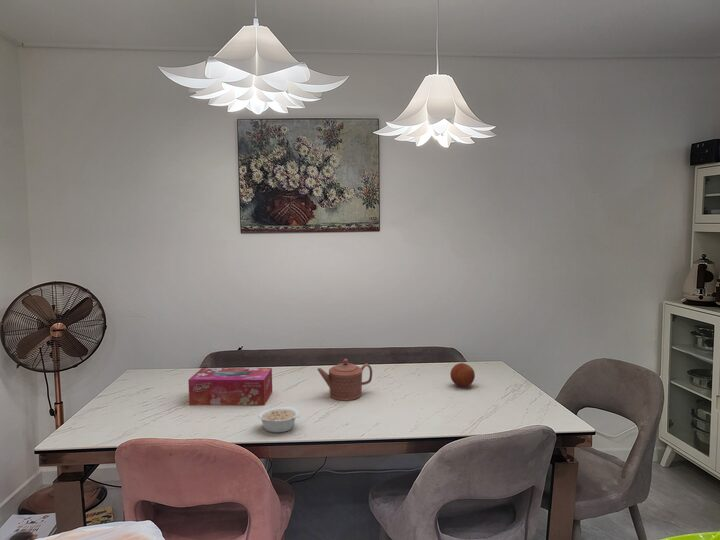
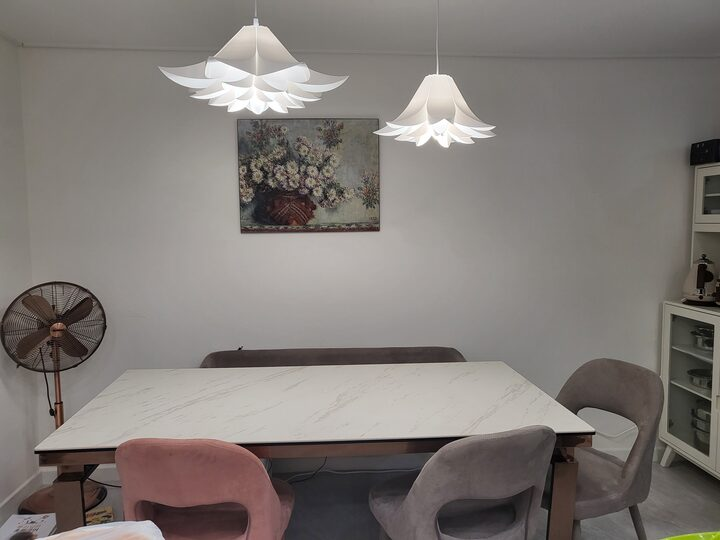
- fruit (462, 374)
- tissue box (232, 385)
- teapot (345, 376)
- legume (280, 419)
